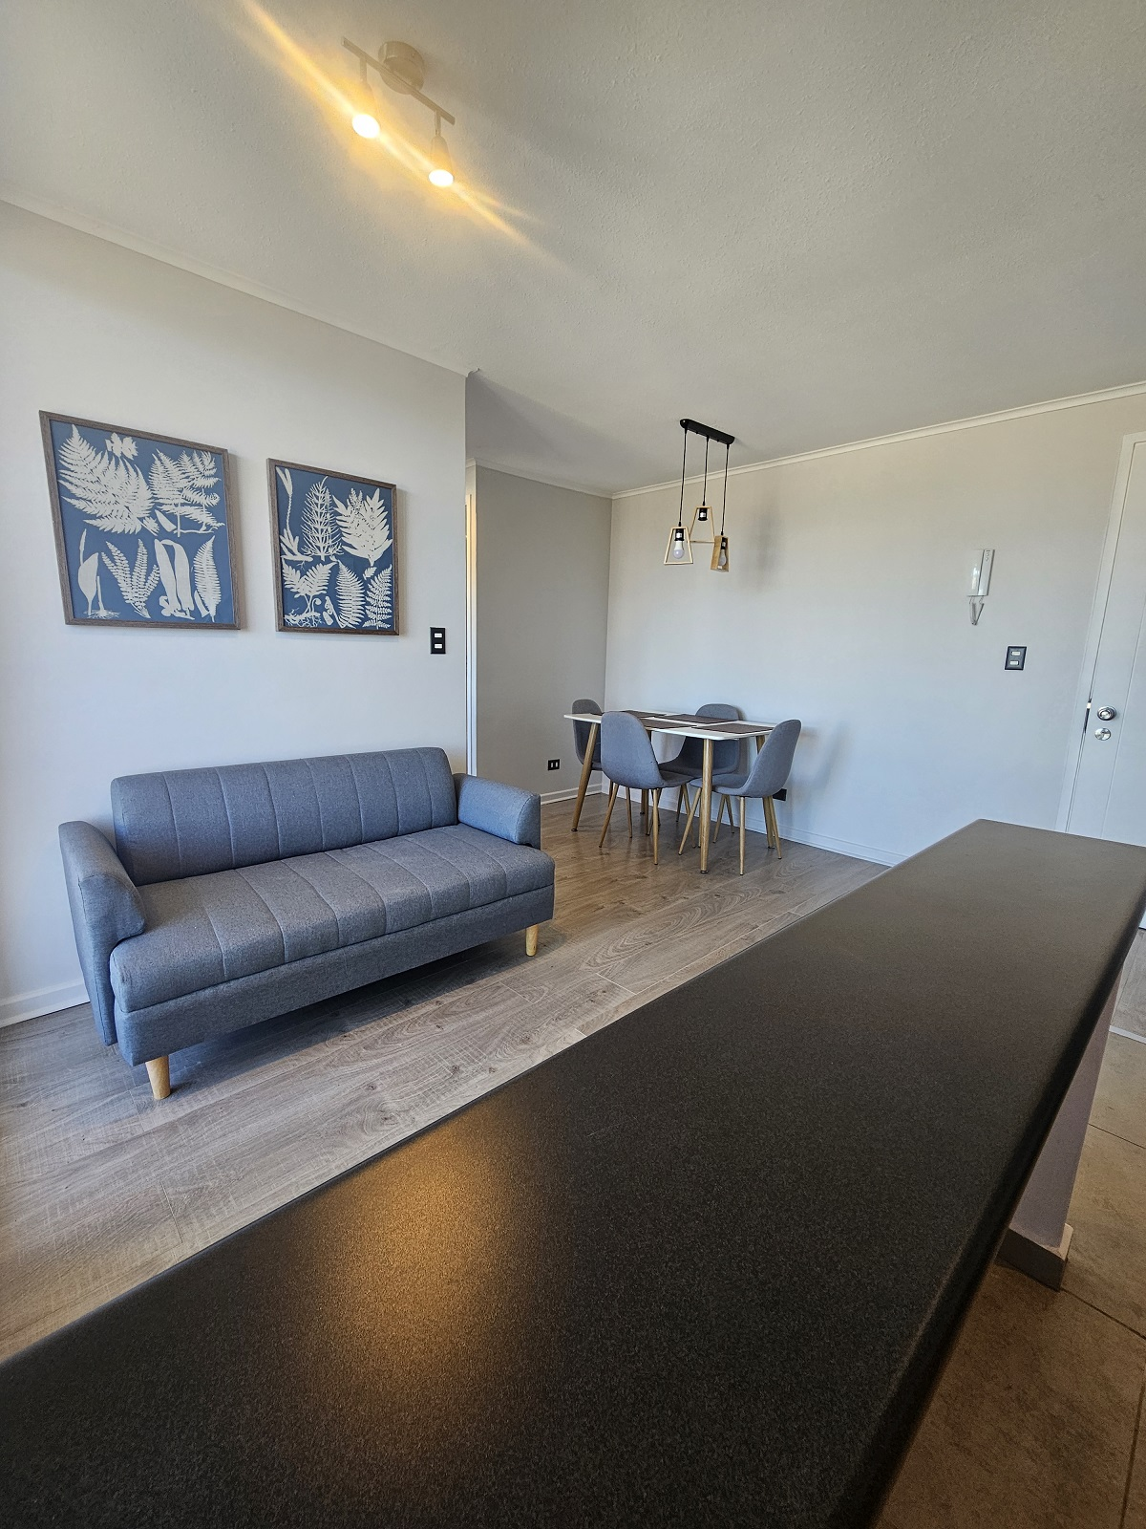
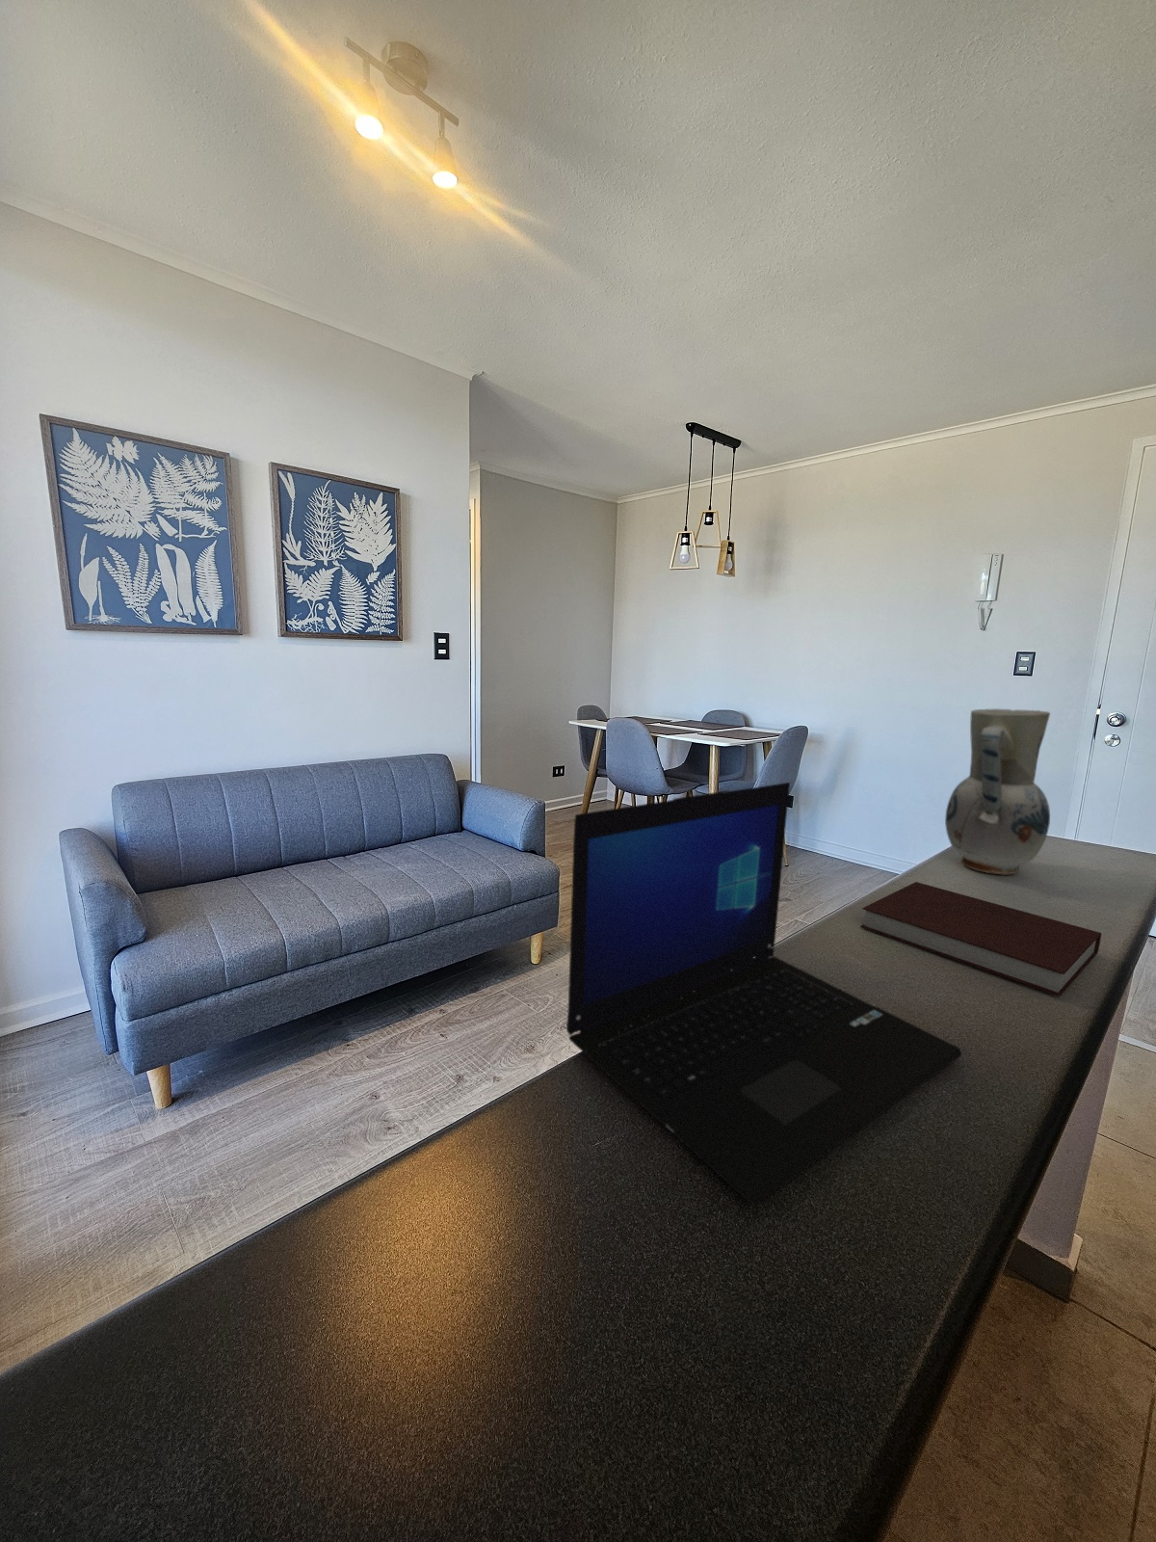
+ vase (999, 790)
+ laptop (771, 940)
+ notebook (976, 929)
